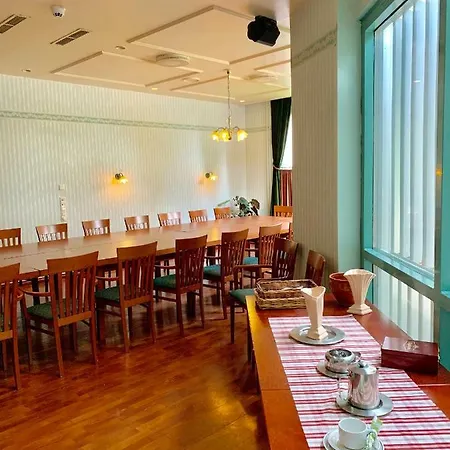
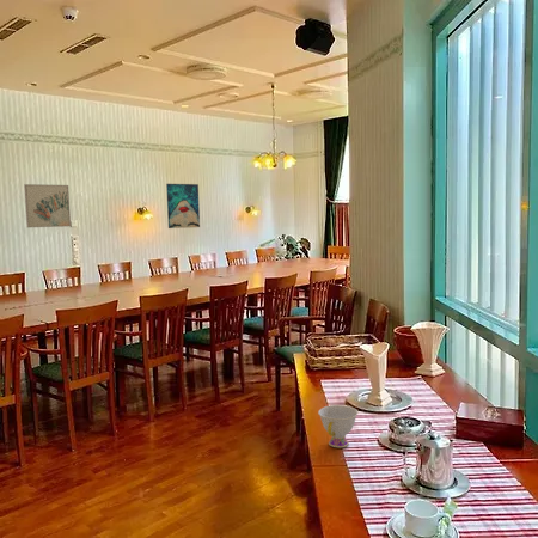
+ wall art (48, 206)
+ teacup (337, 428)
+ wall art (183, 206)
